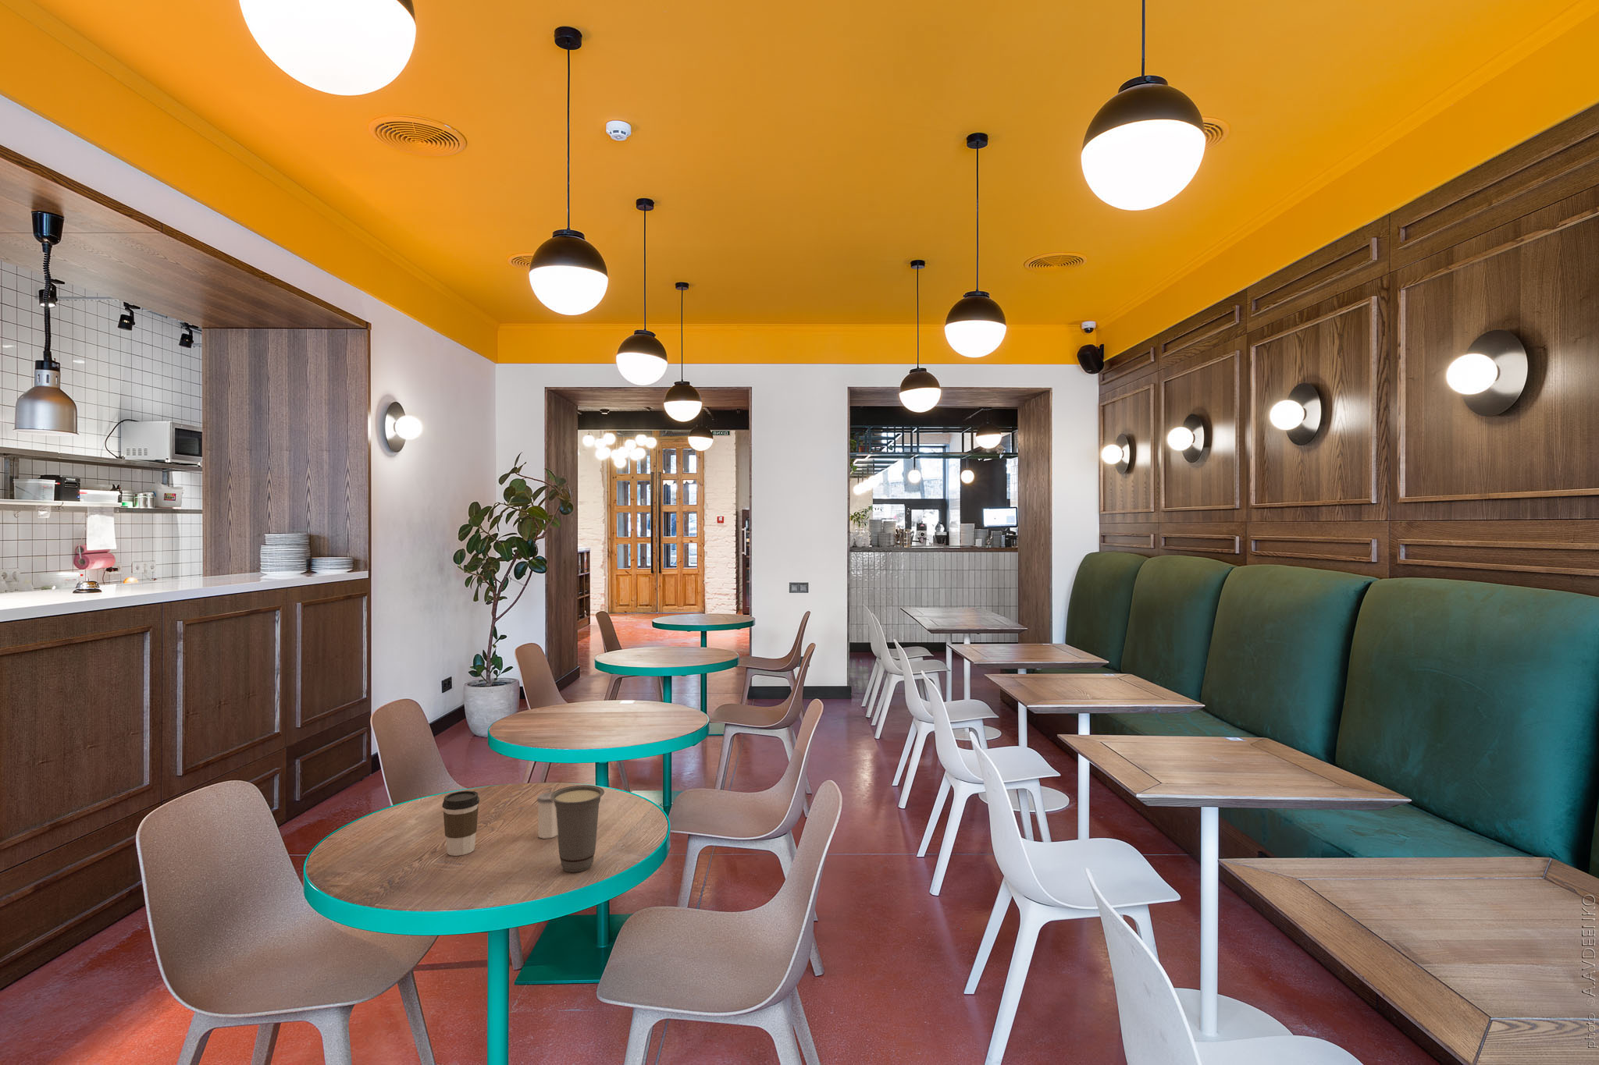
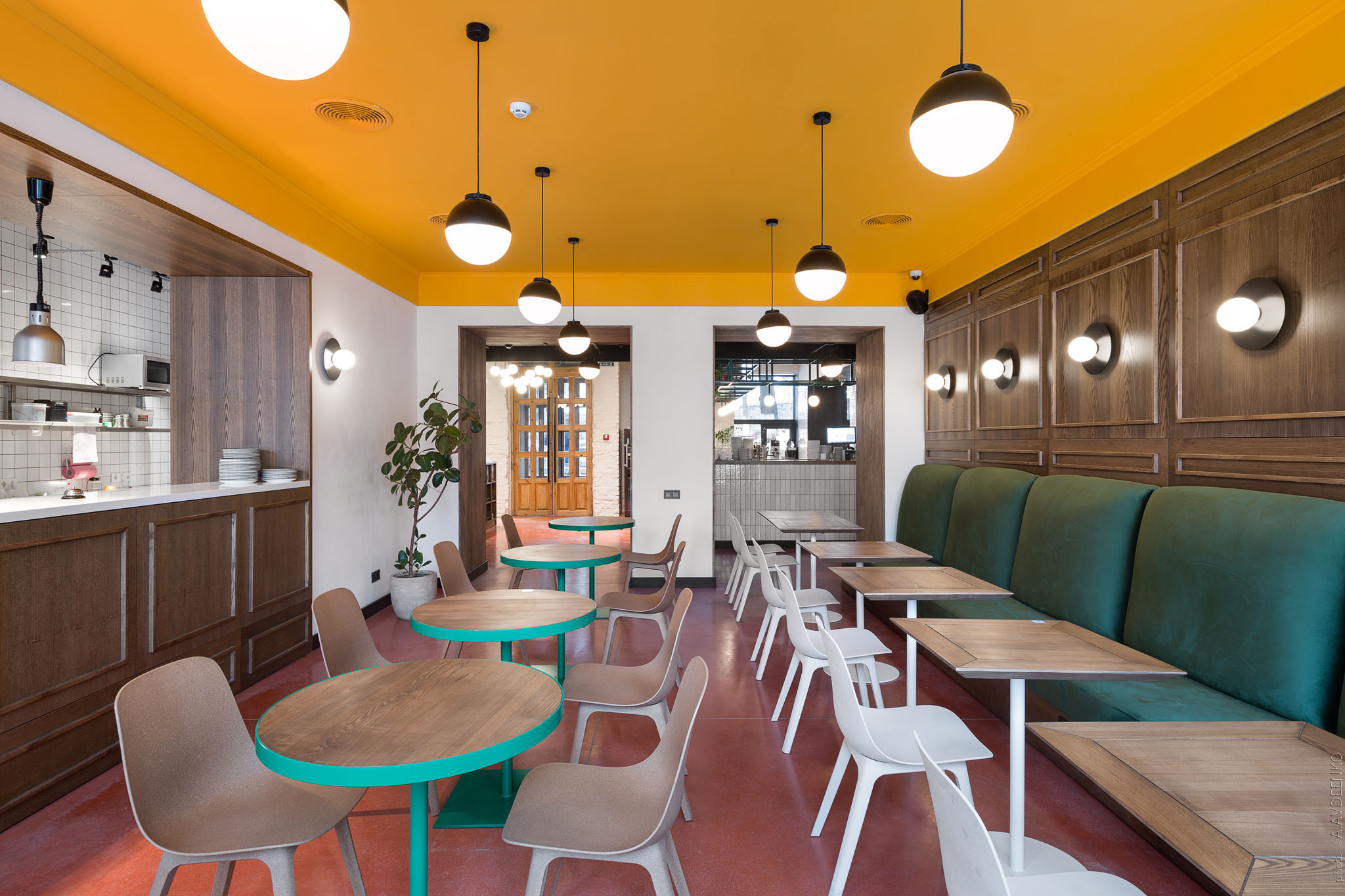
- cup (577, 830)
- coffee cup (460, 824)
- salt shaker (548, 814)
